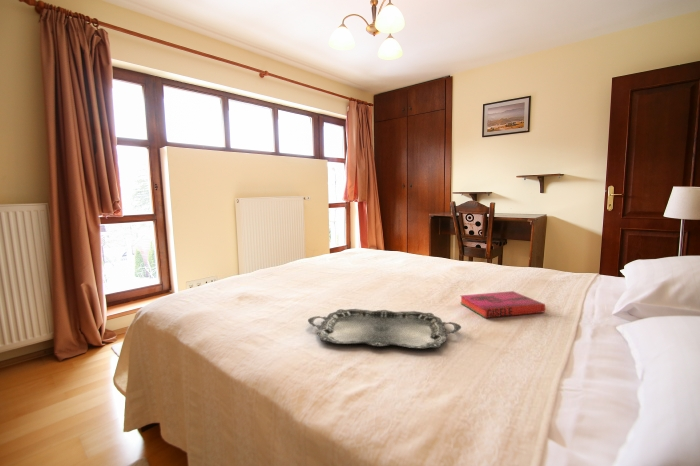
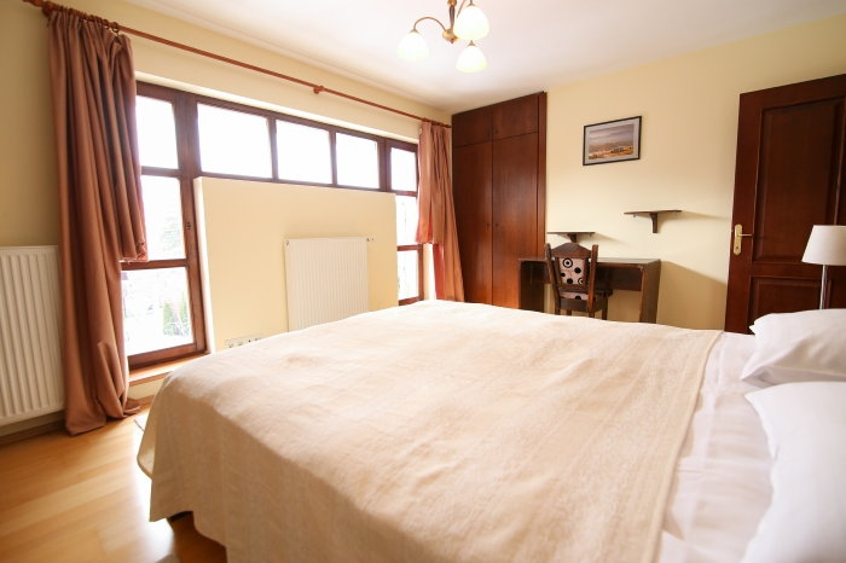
- hardback book (500, 303)
- serving tray (381, 325)
